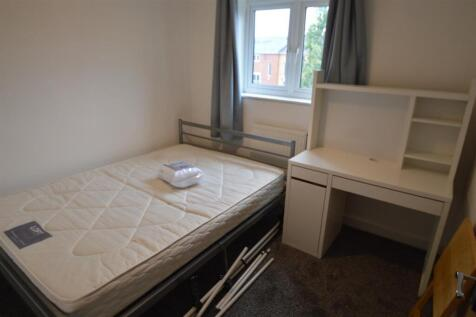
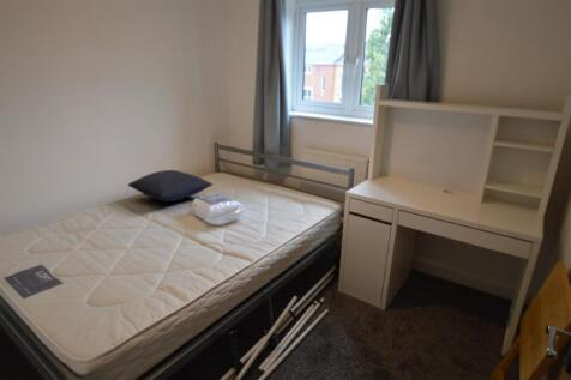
+ pillow (170, 185)
